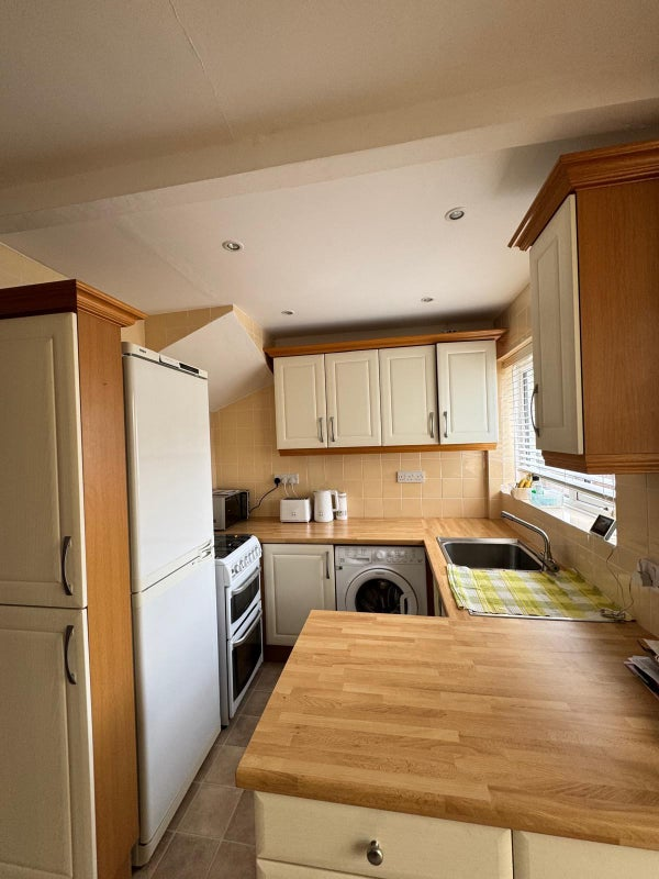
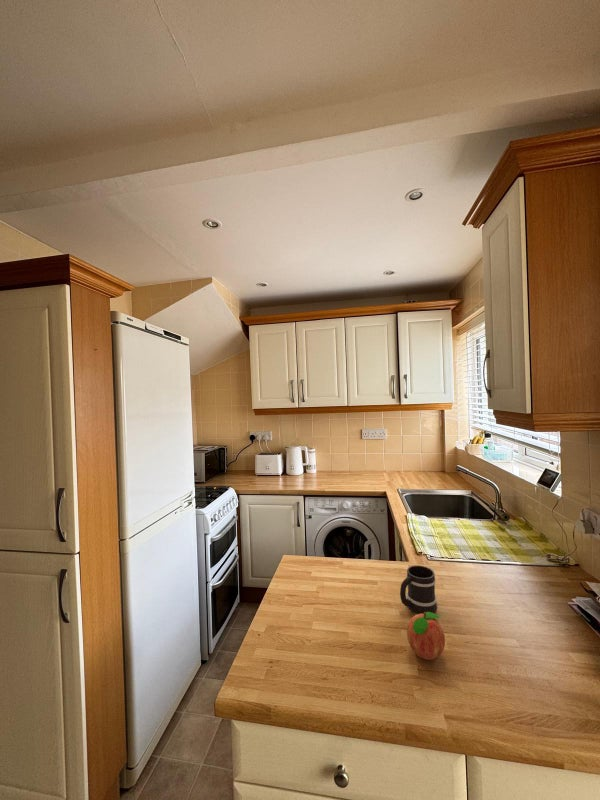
+ fruit (425, 633)
+ mug (416, 590)
